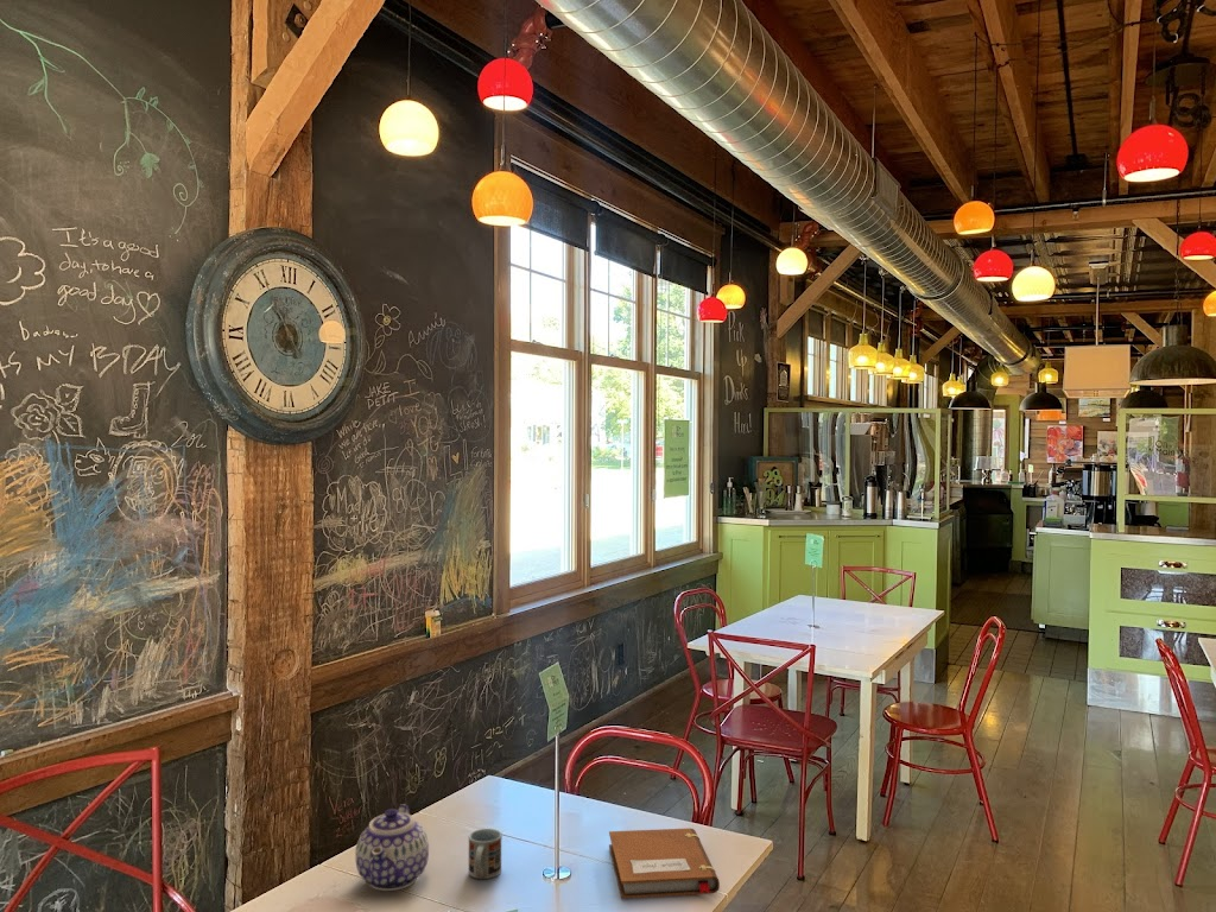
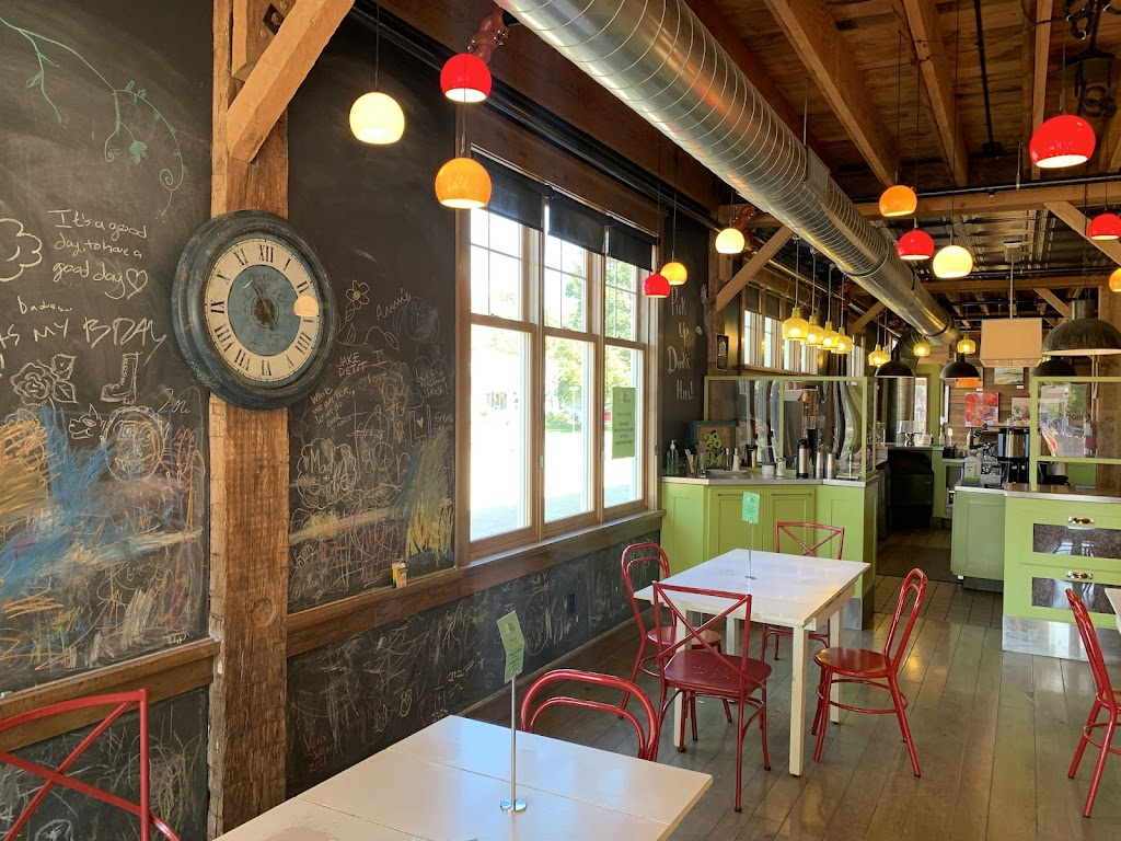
- teapot (392, 844)
- notebook (661, 862)
- cup (483, 855)
